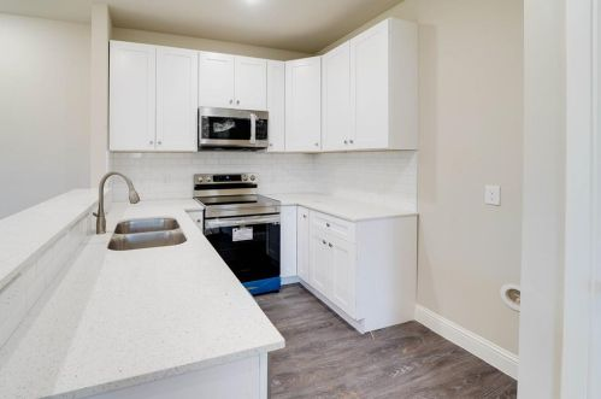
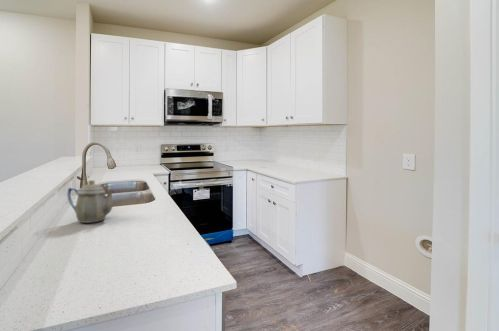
+ teapot (91, 200)
